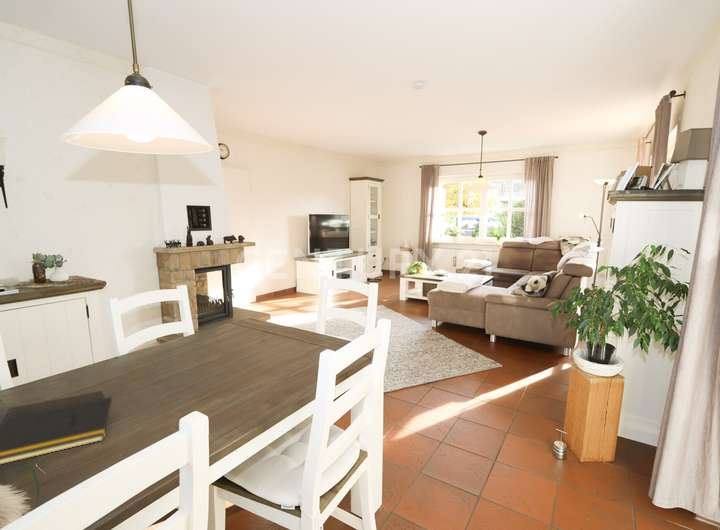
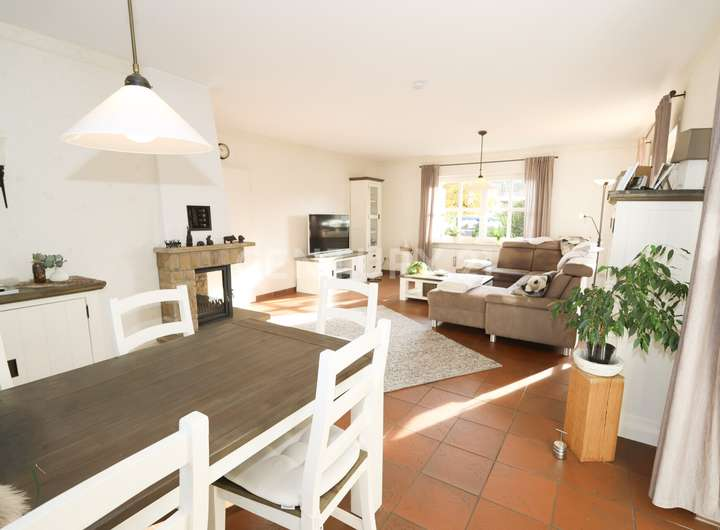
- notepad (54, 428)
